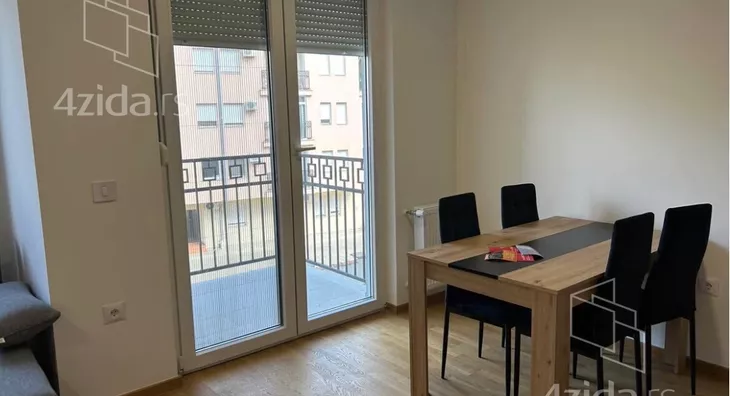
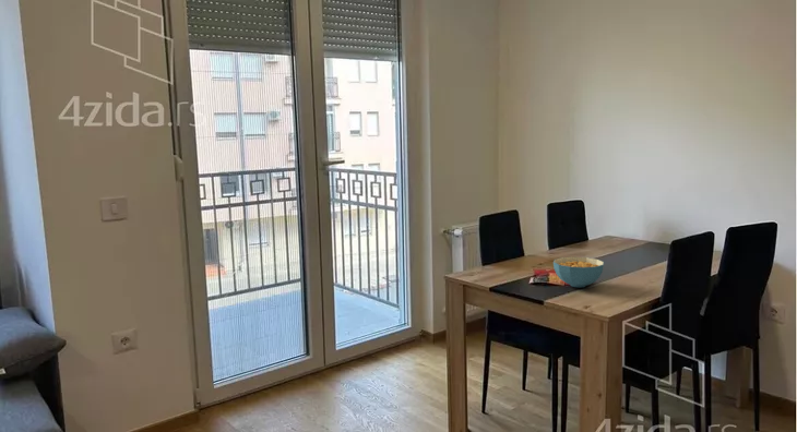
+ cereal bowl (578, 274)
